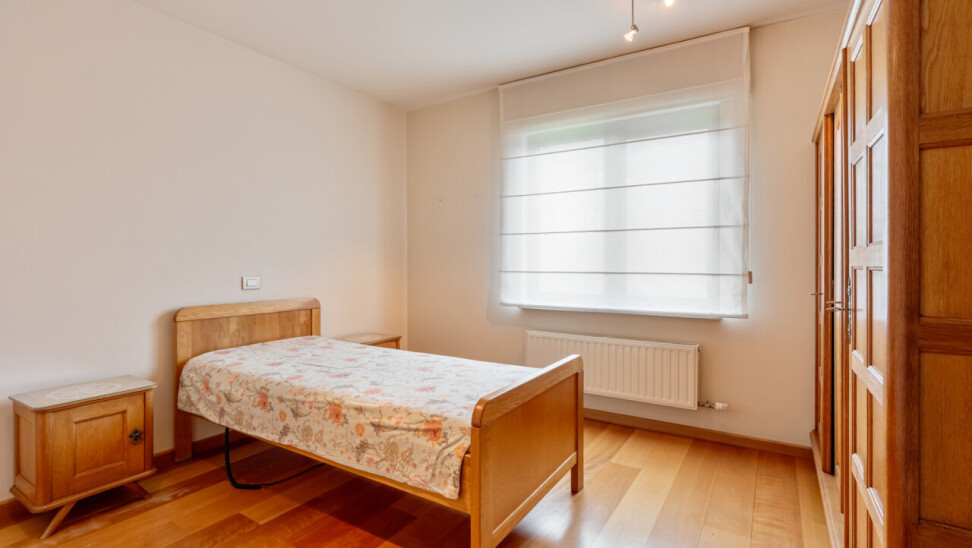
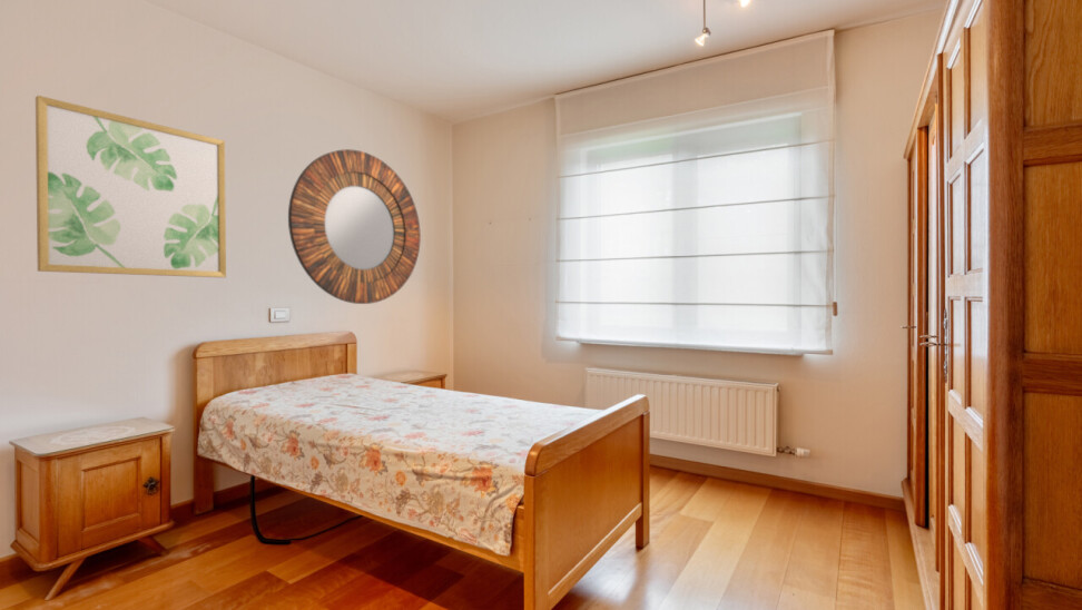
+ wall art (141, 198)
+ home mirror (362, 227)
